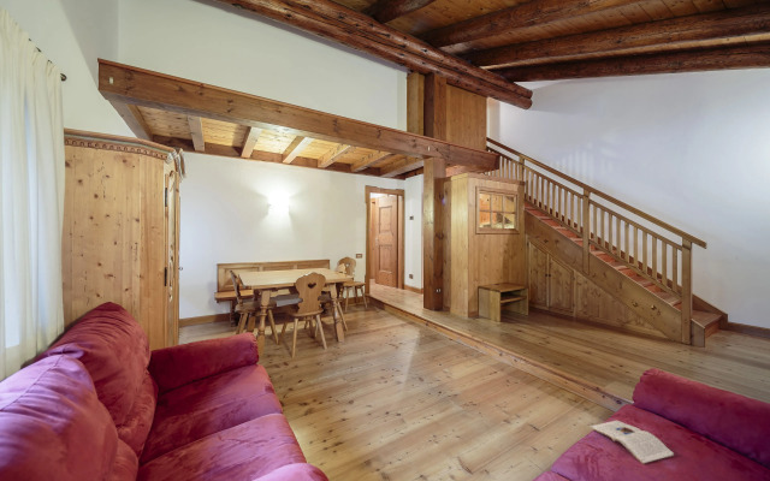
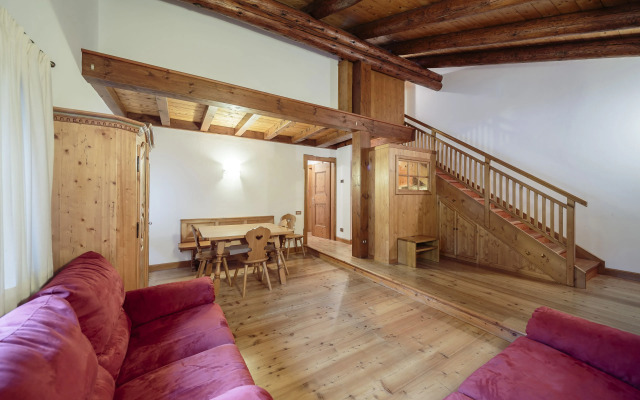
- magazine (628, 437)
